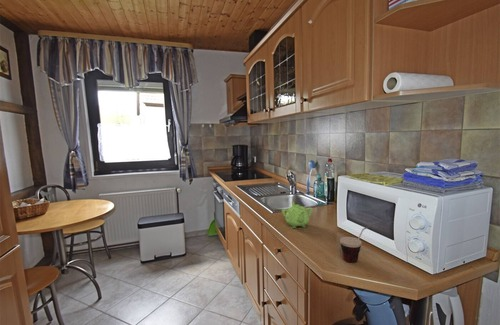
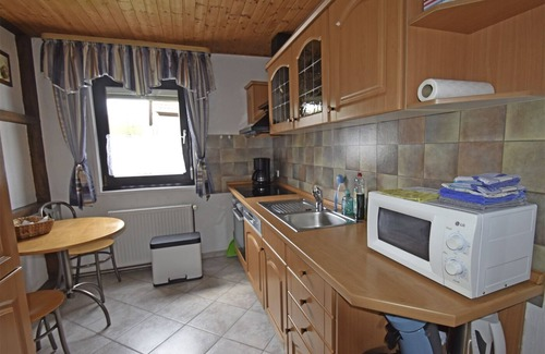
- cup (357, 242)
- teapot (297, 215)
